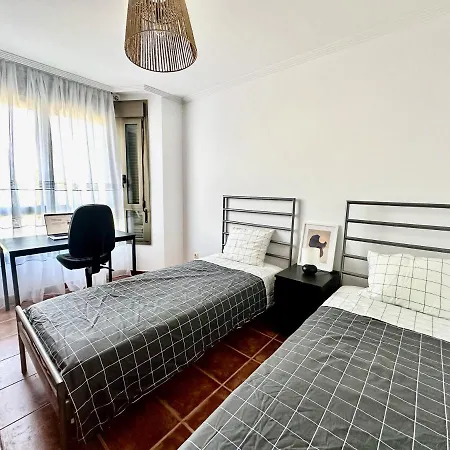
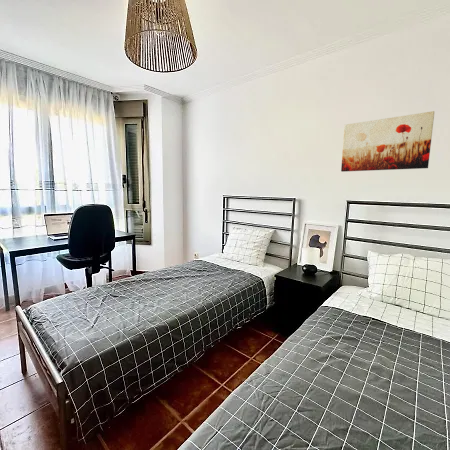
+ wall art (382, 144)
